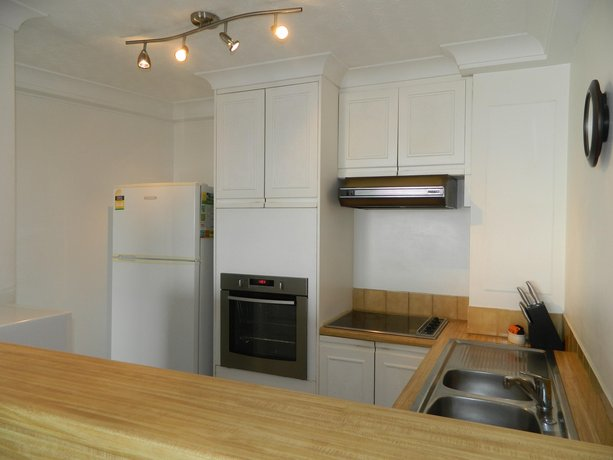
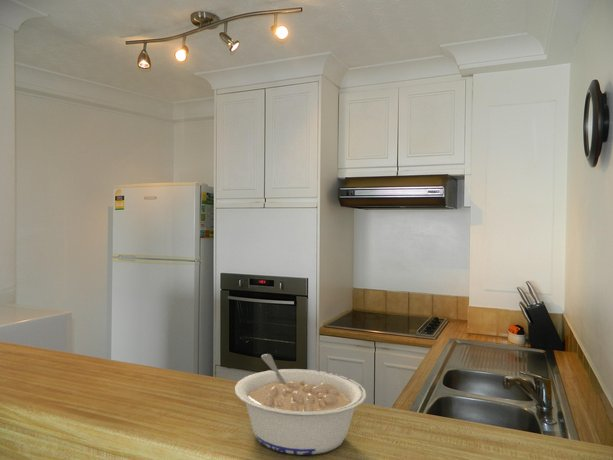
+ legume (294, 405)
